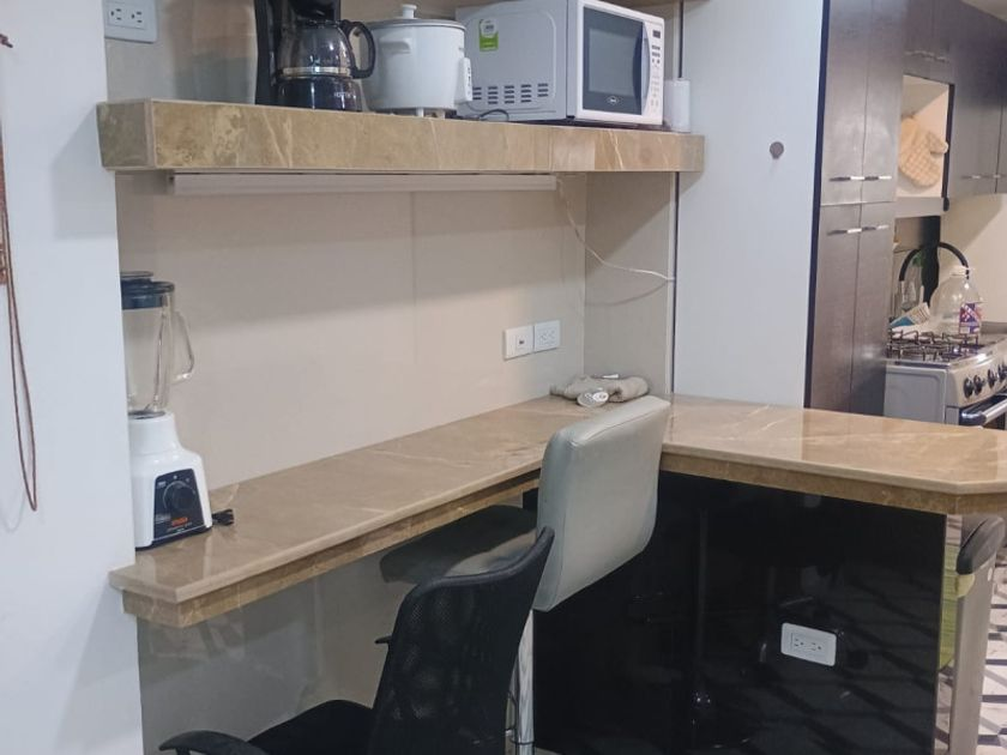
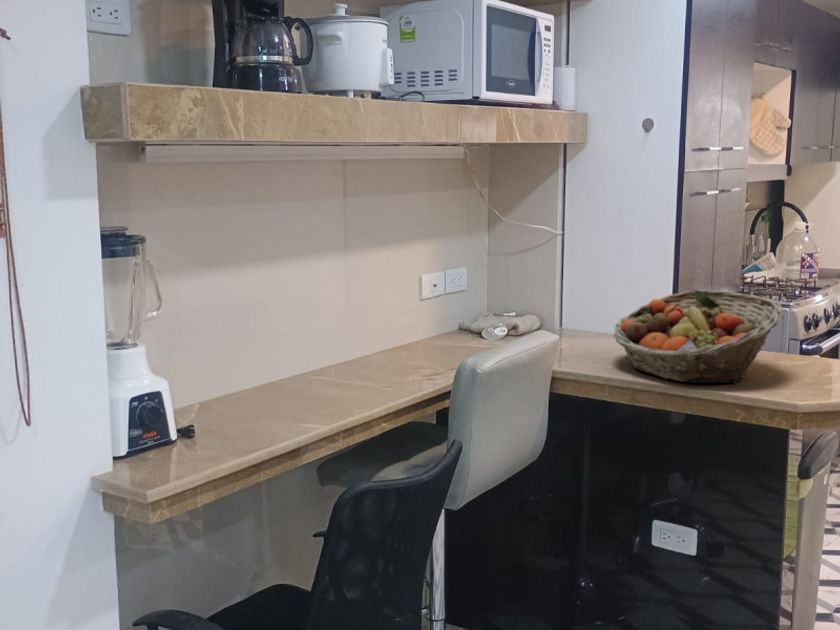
+ fruit basket (694, 333)
